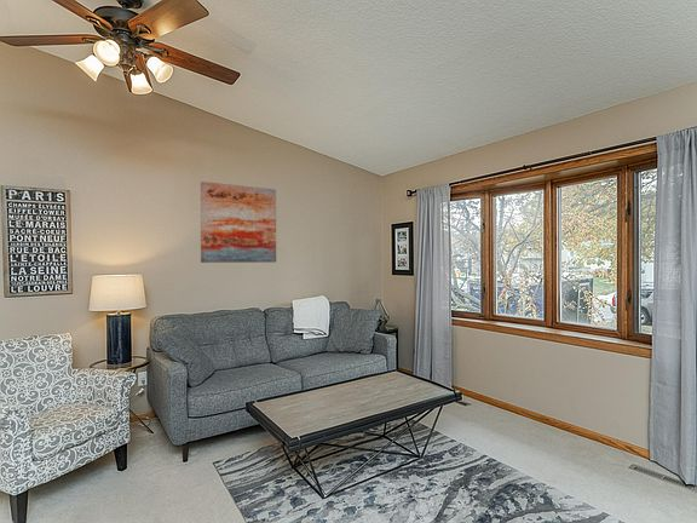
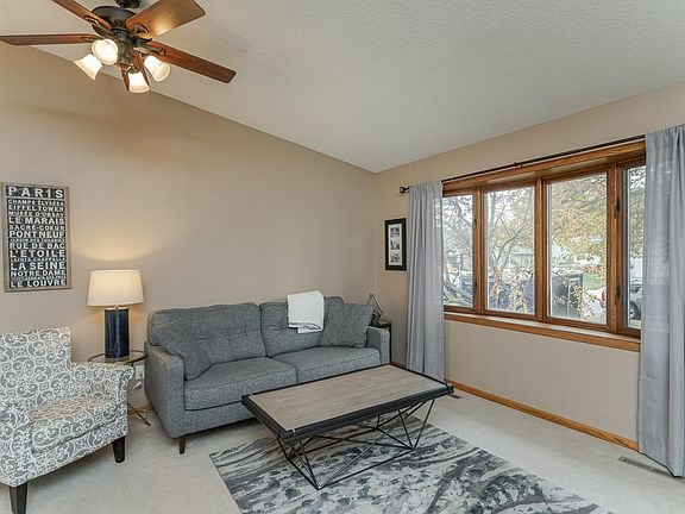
- wall art (240, 224)
